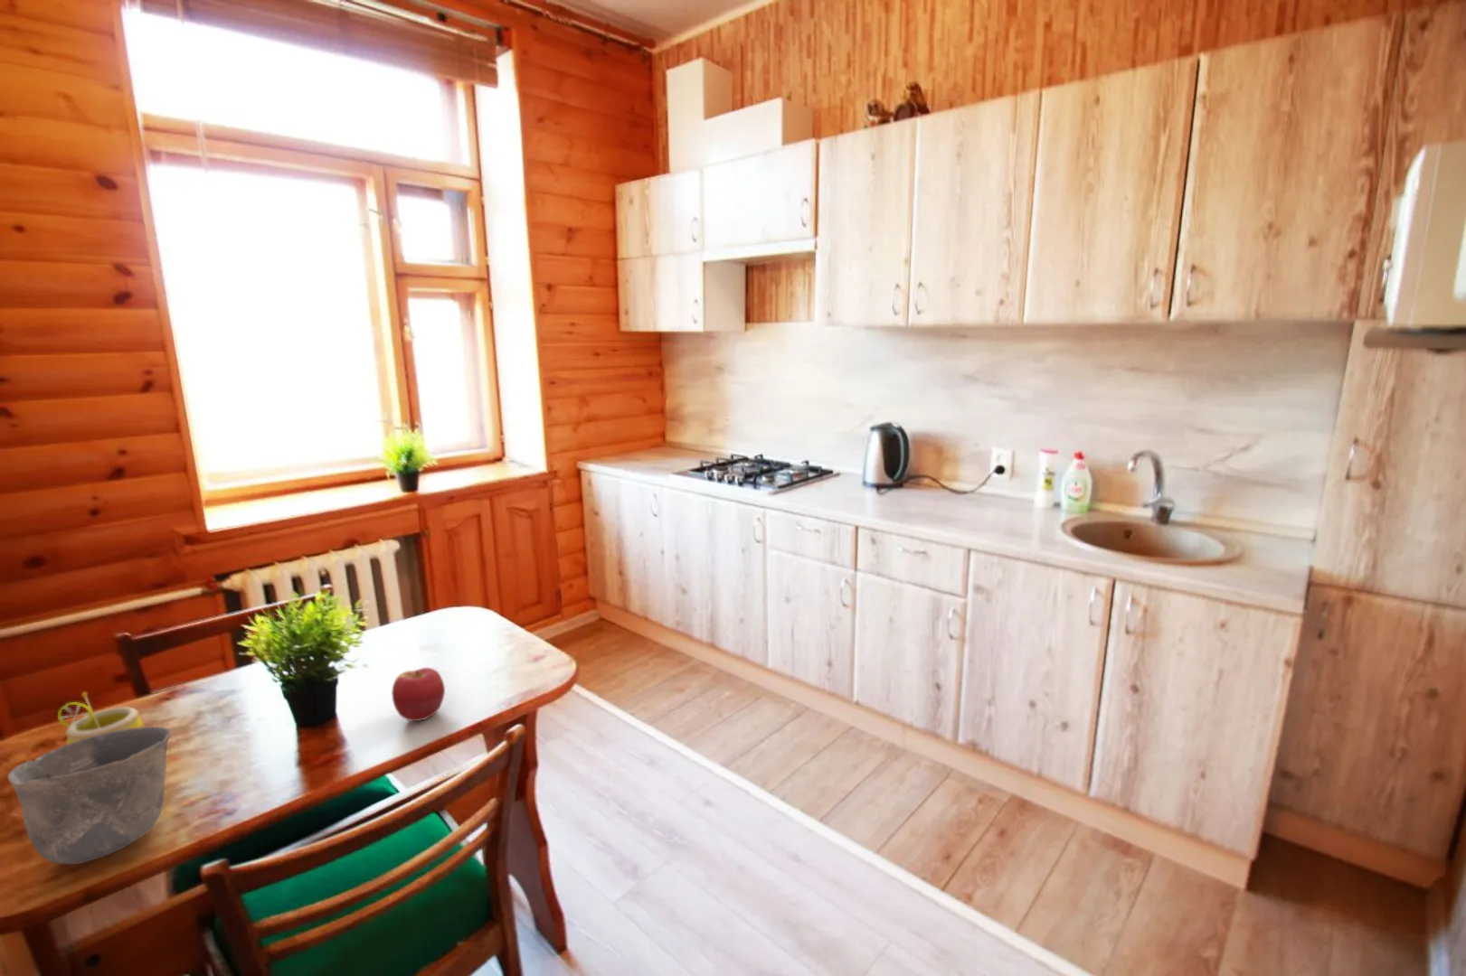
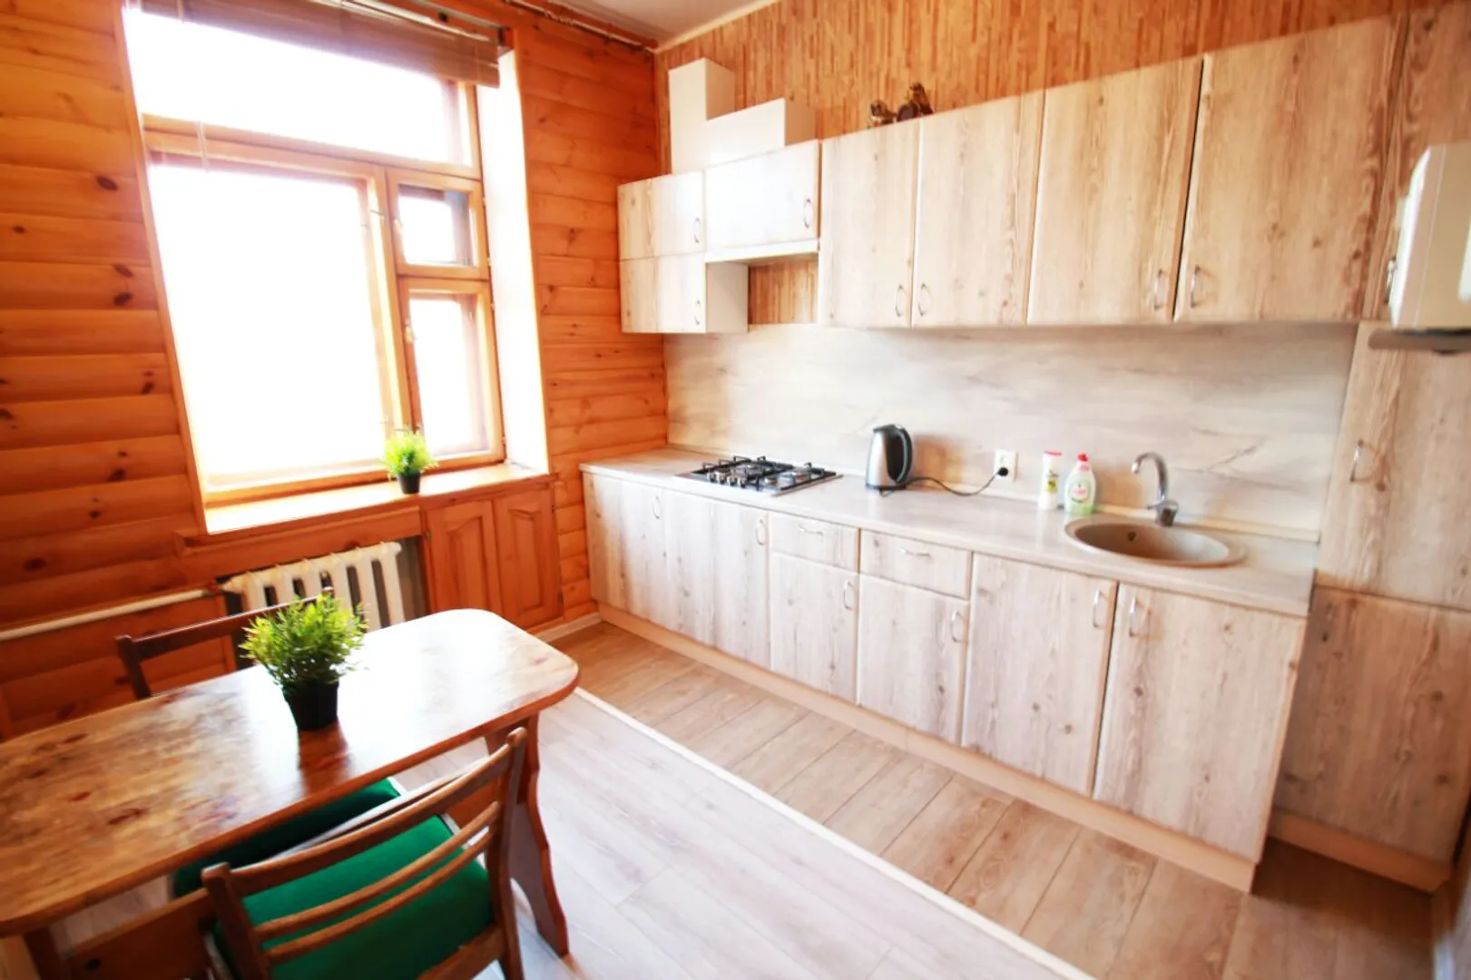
- cup (102, 791)
- mug (102, 728)
- apple (419, 693)
